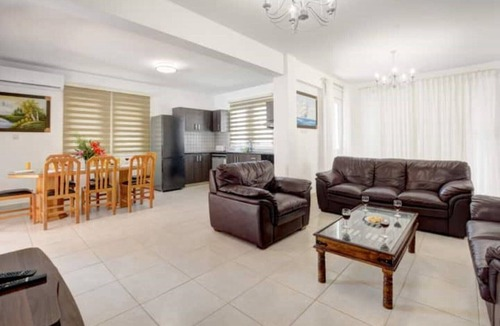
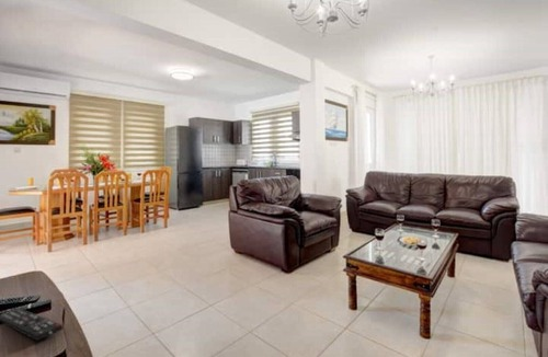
+ remote control (27, 322)
